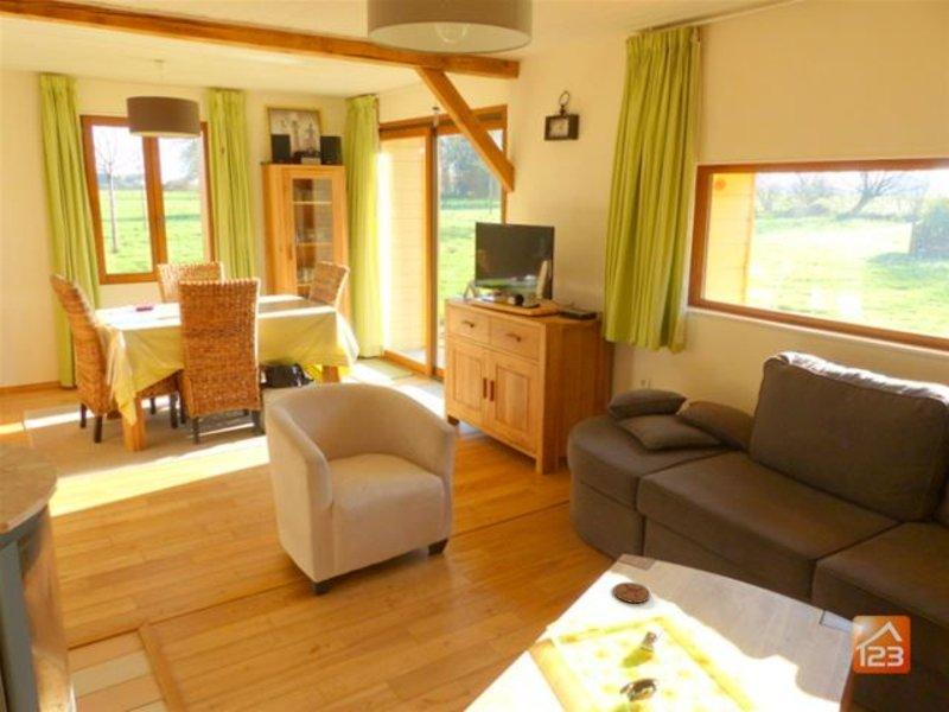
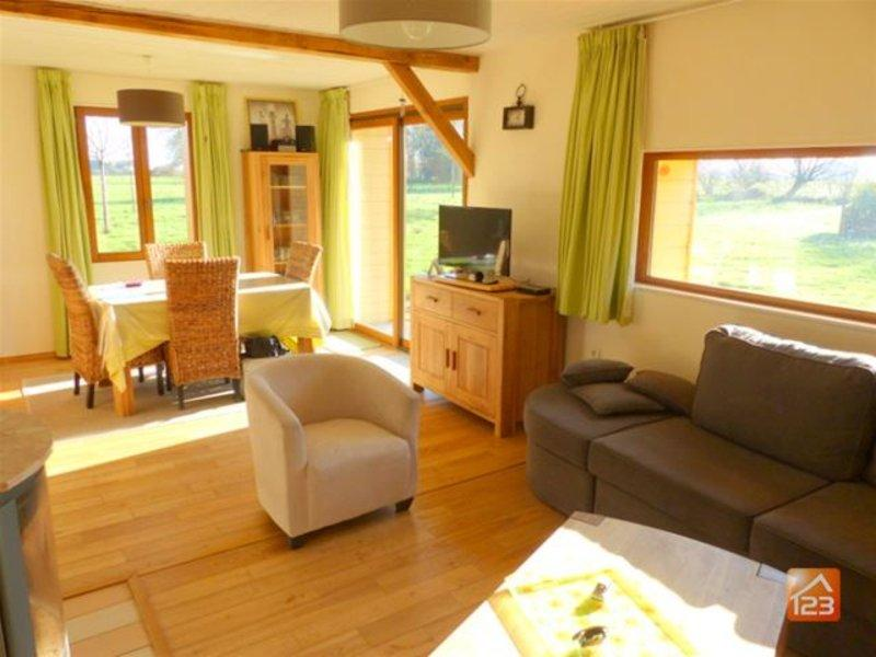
- coaster (631, 592)
